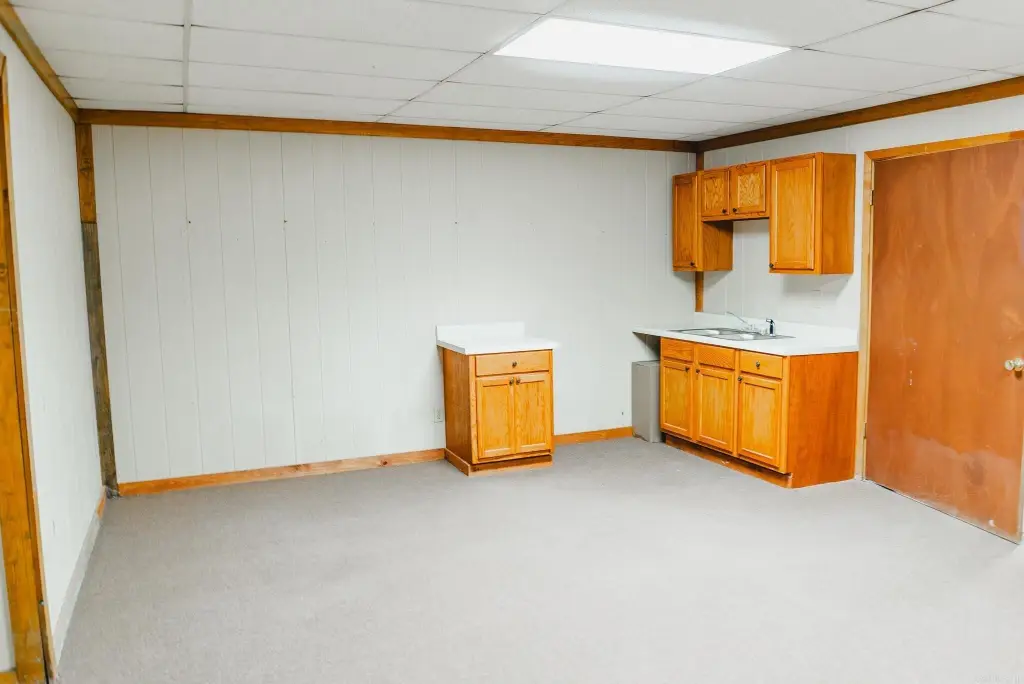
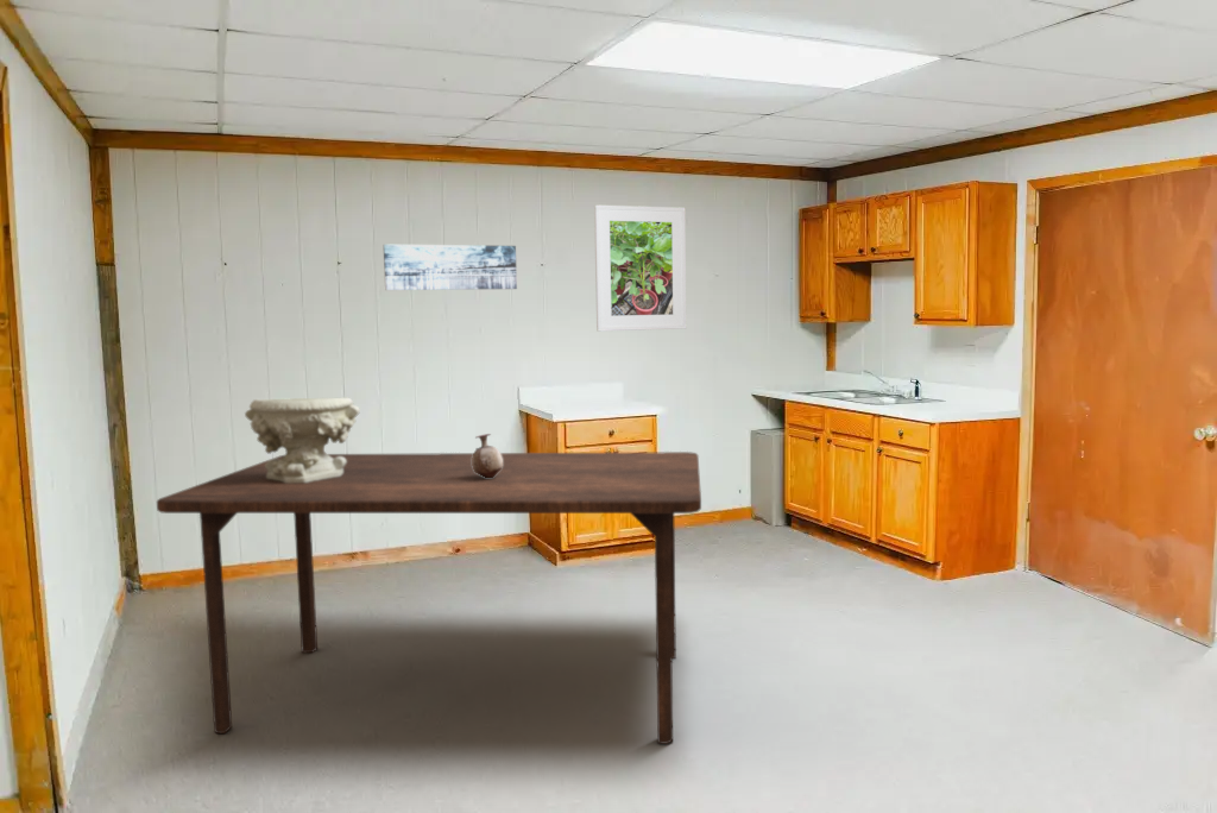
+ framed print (641, 267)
+ dining table (461, 512)
+ decorative bowl (296, 437)
+ vase (486, 455)
+ wall art (452, 267)
